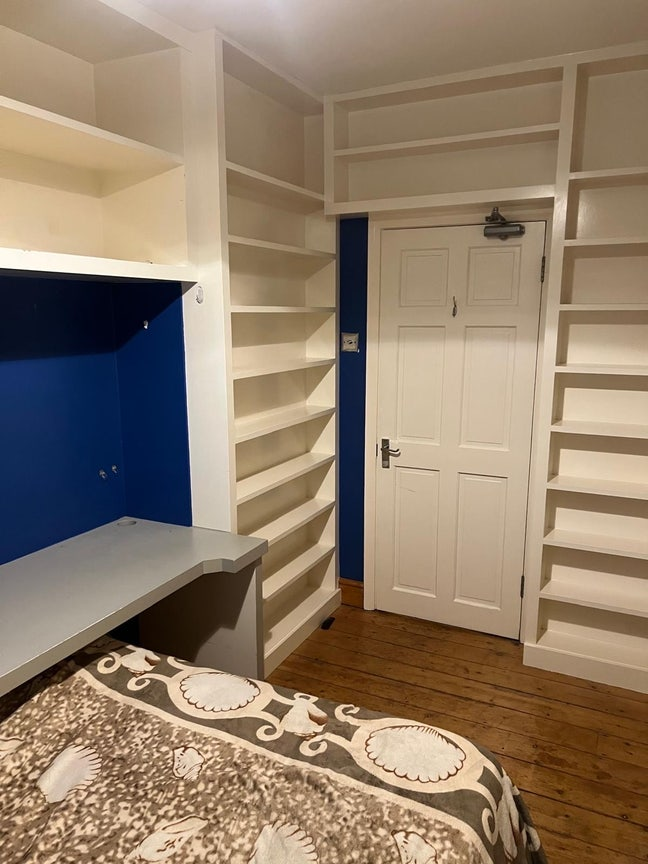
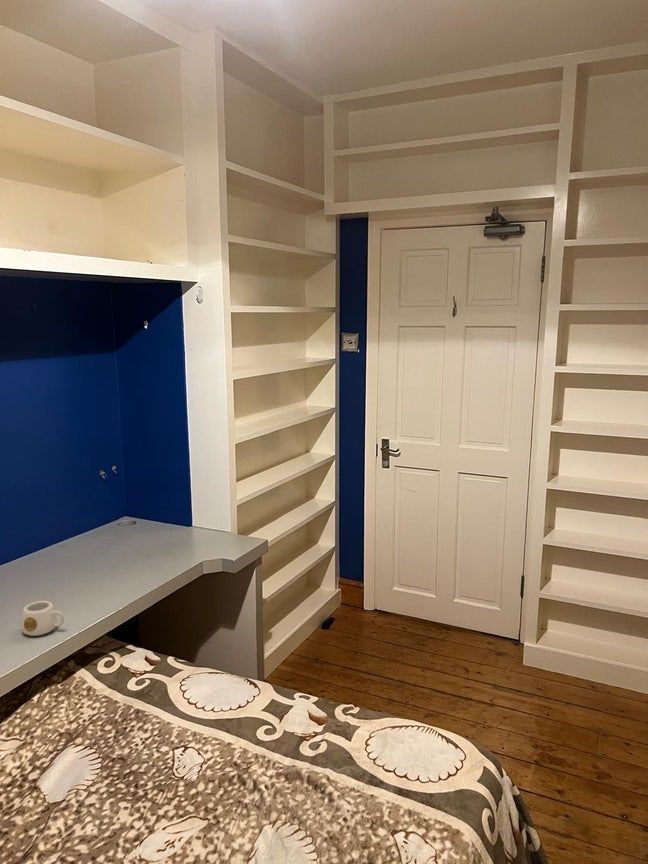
+ mug (43, 618)
